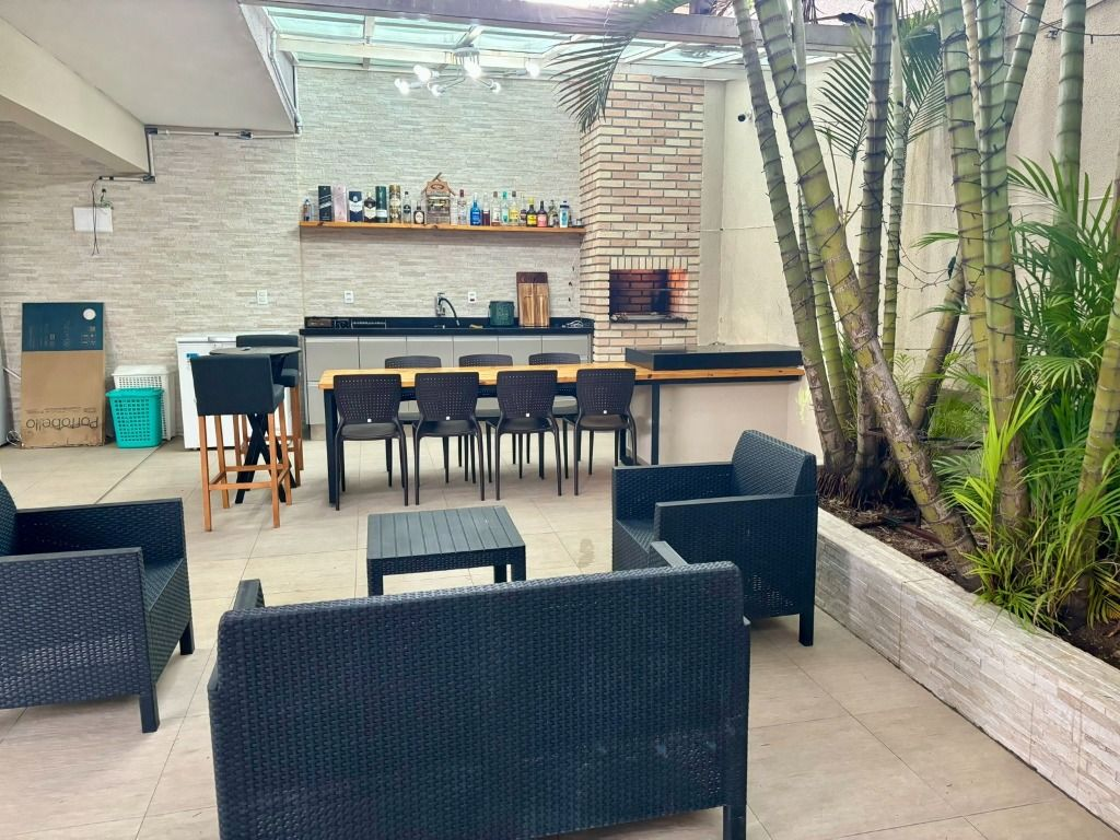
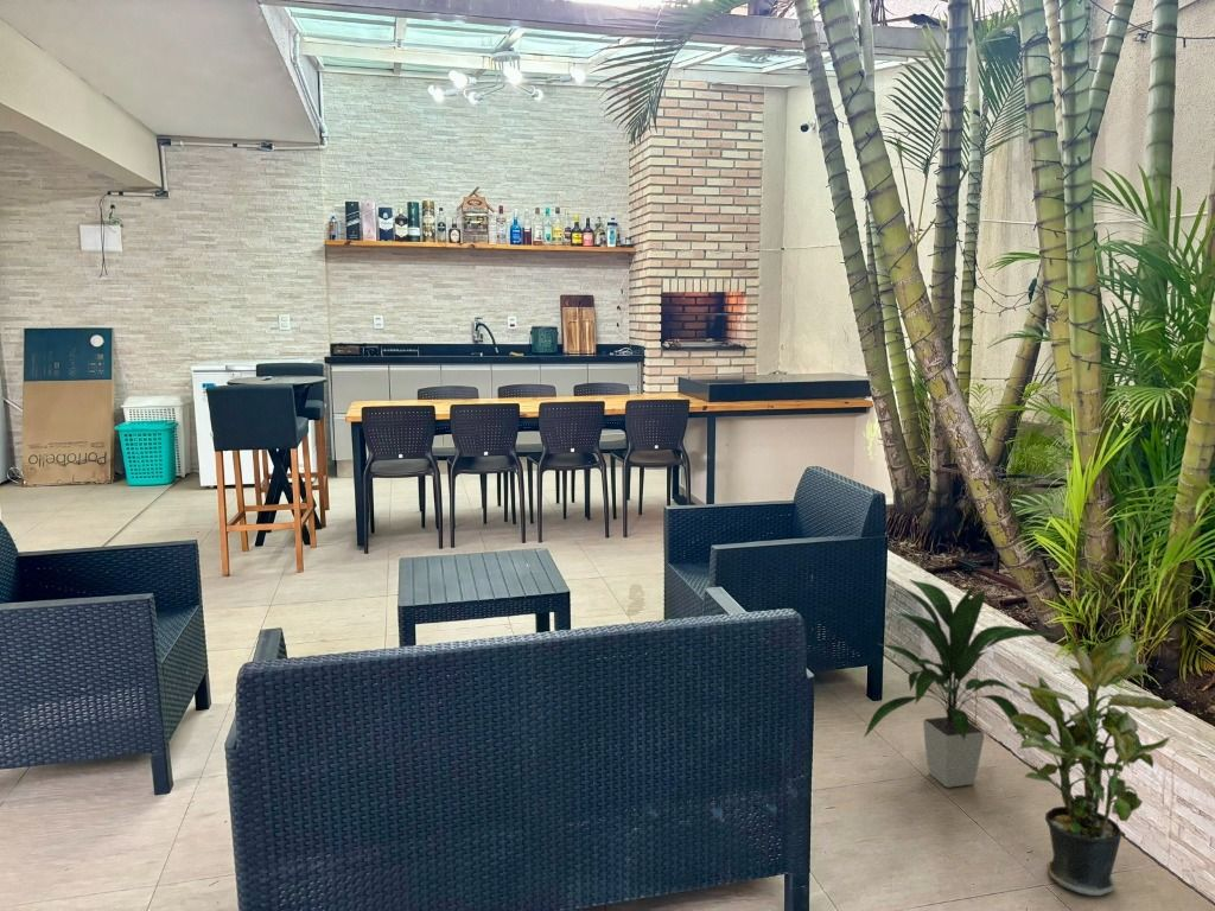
+ potted plant (1089, 756)
+ indoor plant (946, 677)
